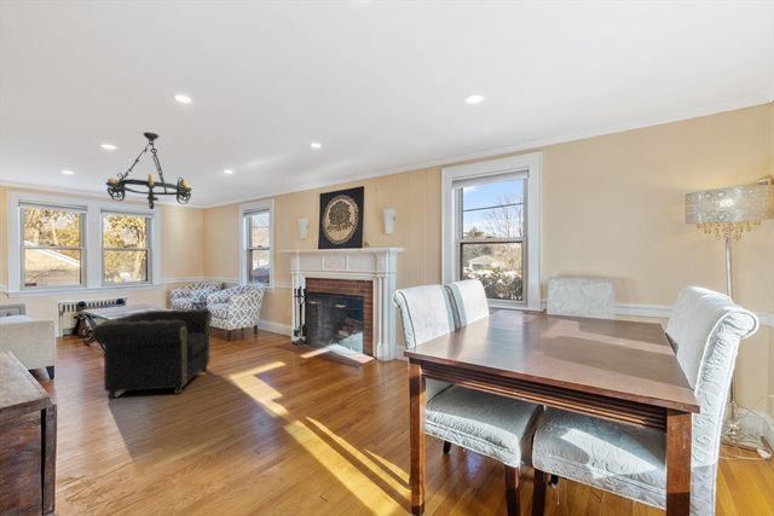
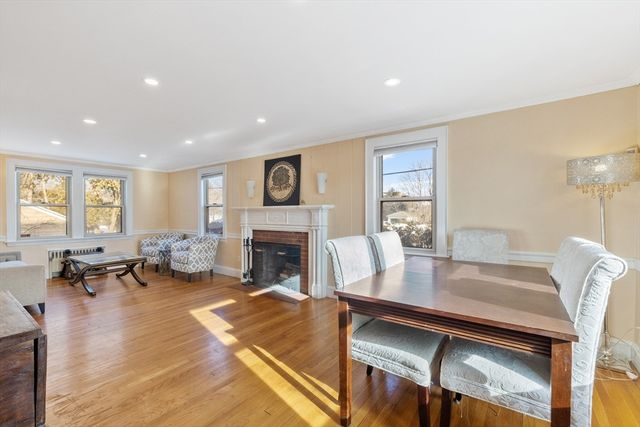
- armchair (157, 348)
- chandelier (151, 174)
